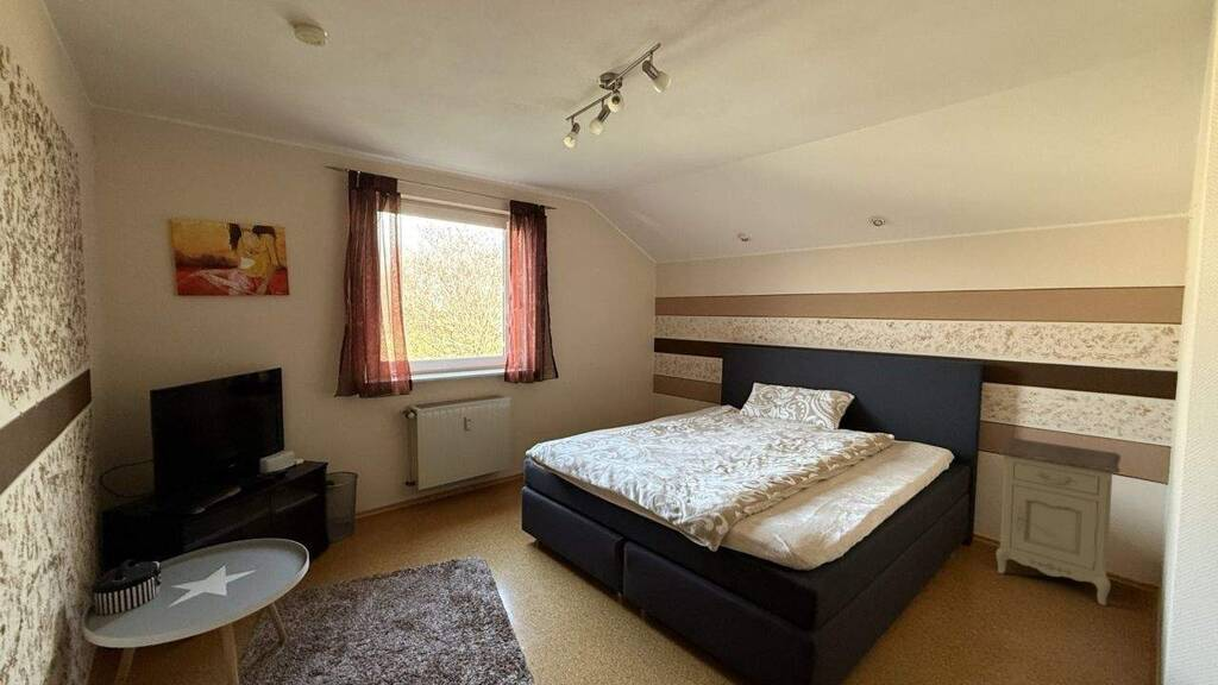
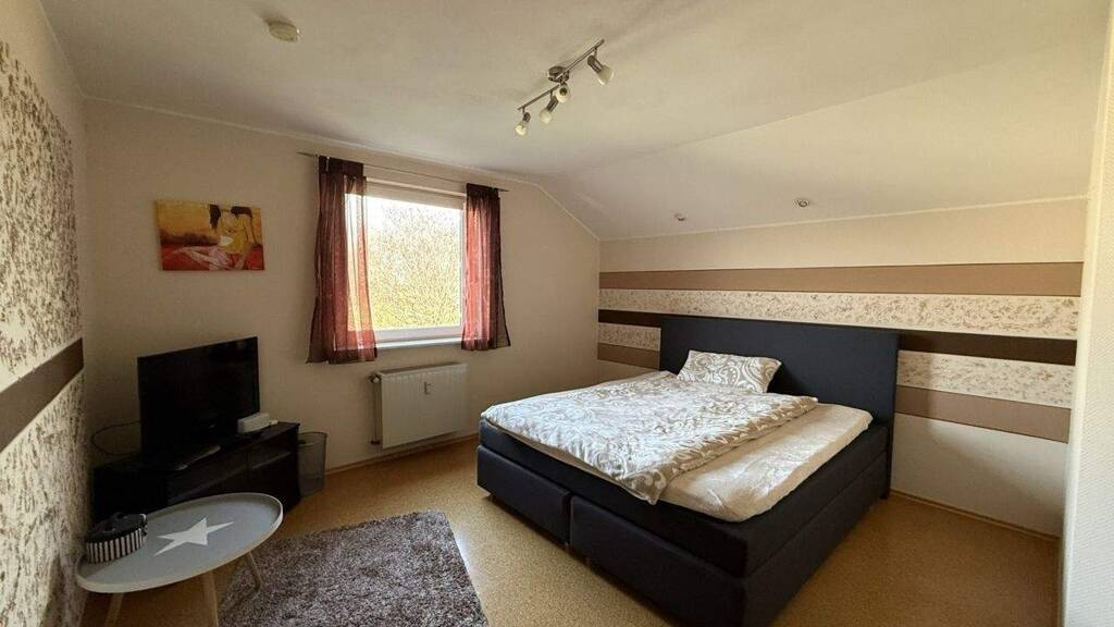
- nightstand (1054, 515)
